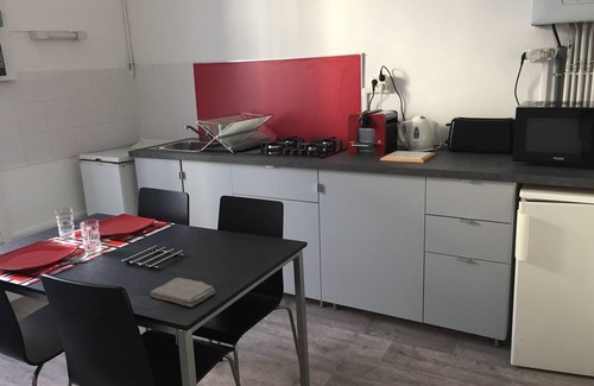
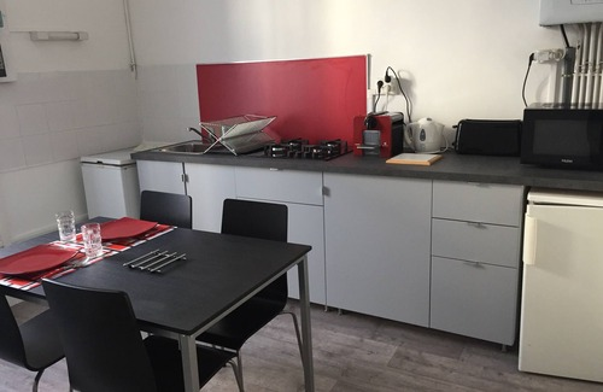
- washcloth (183, 291)
